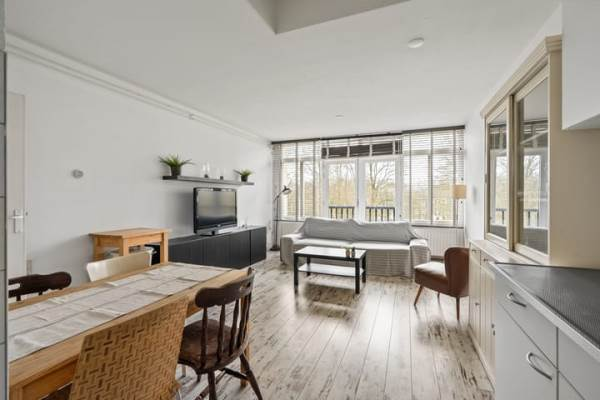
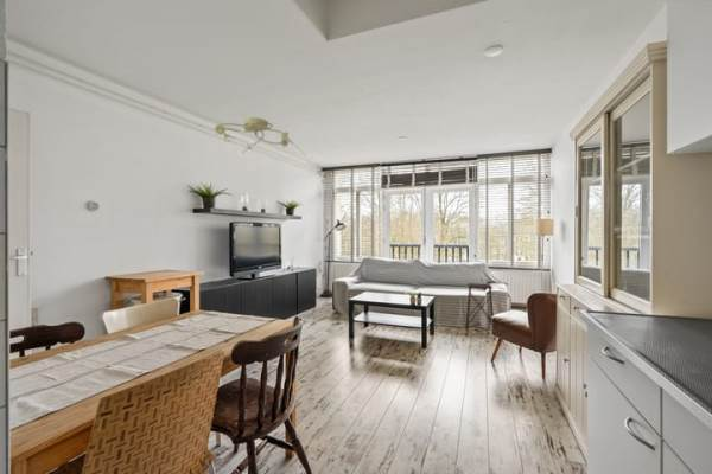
+ side table (479, 309)
+ ceiling light fixture (275, 143)
